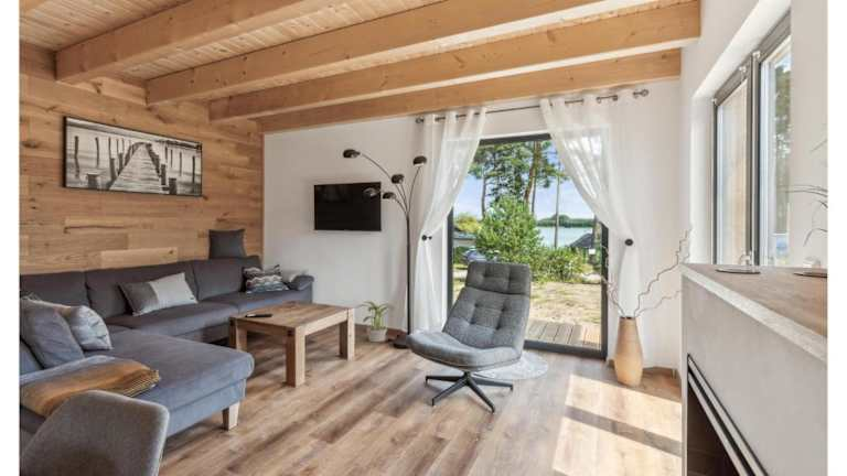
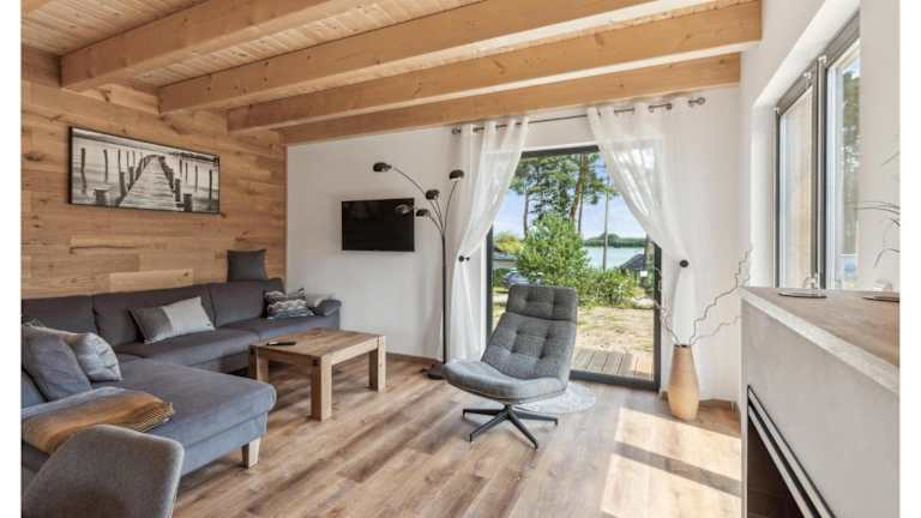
- potted plant (377, 321)
